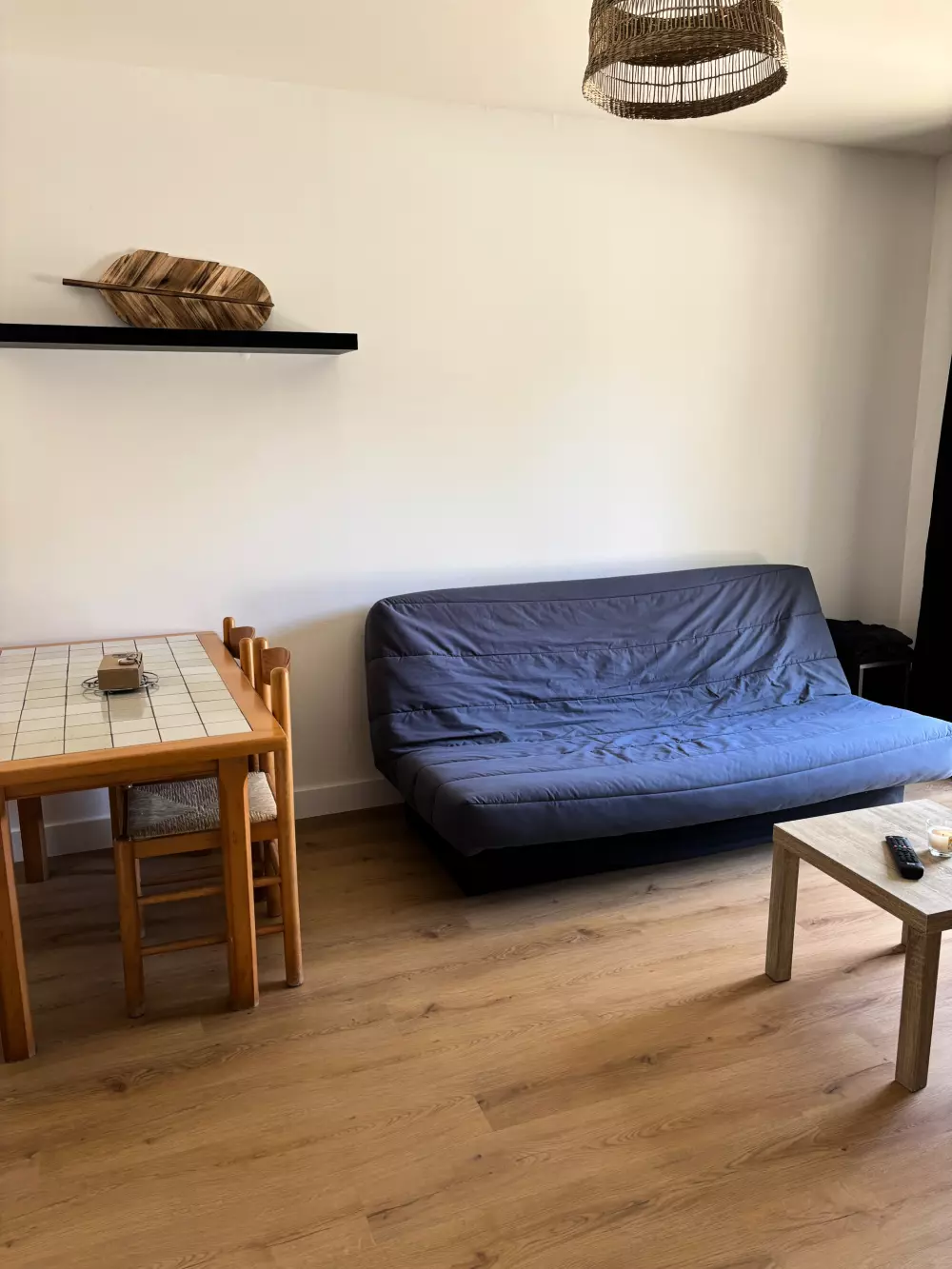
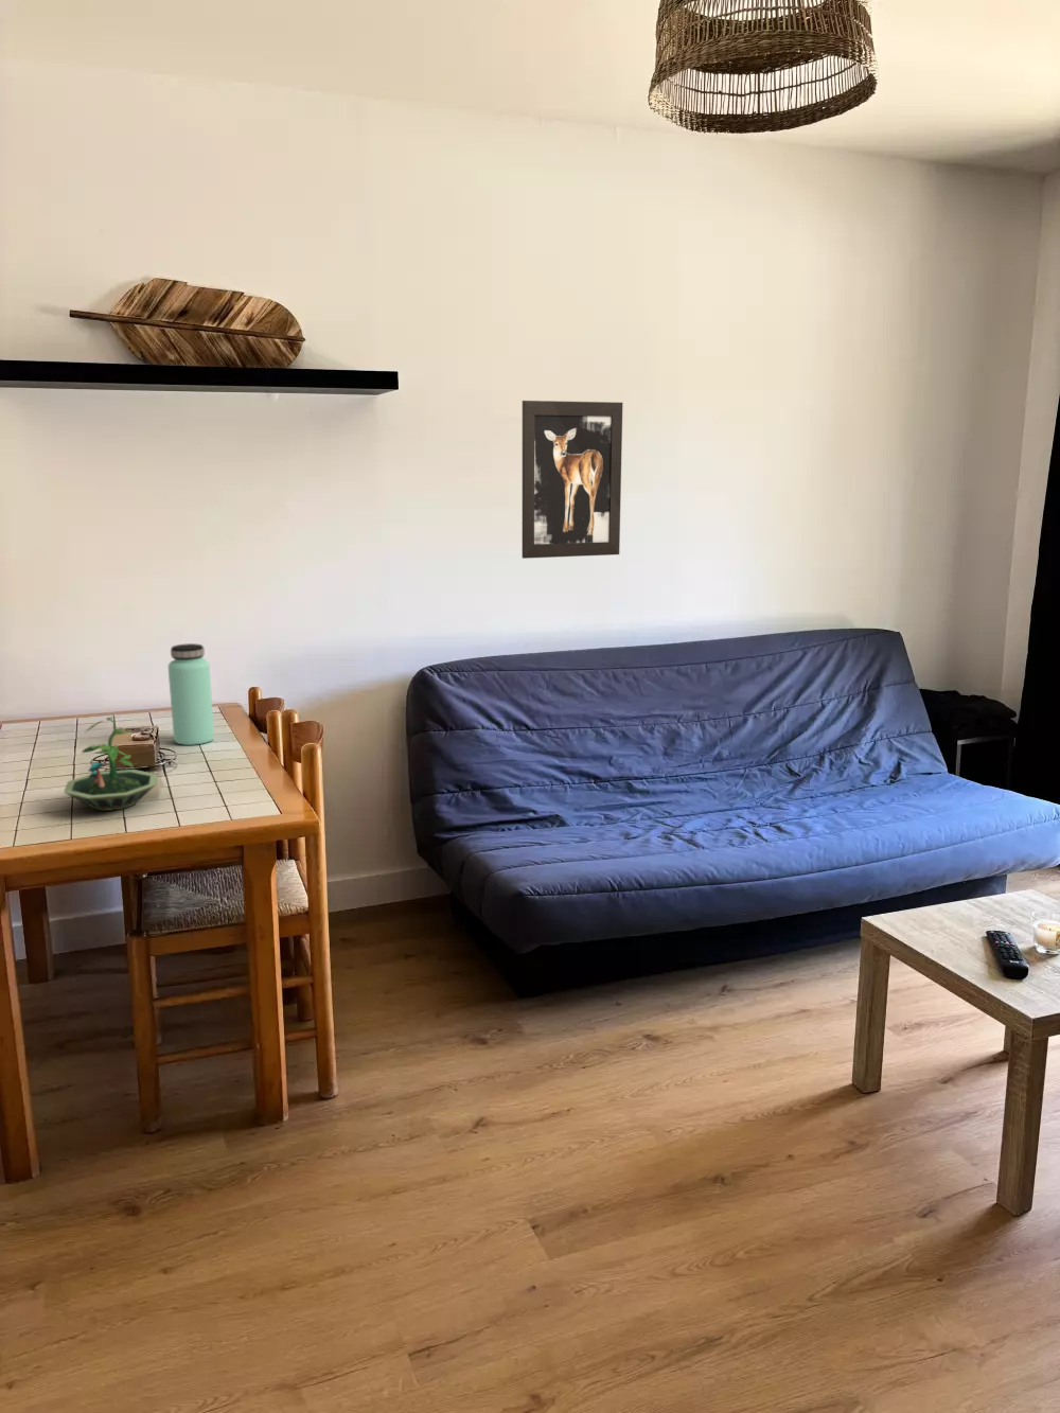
+ terrarium (109, 737)
+ bottle (190, 694)
+ wall art (572, 480)
